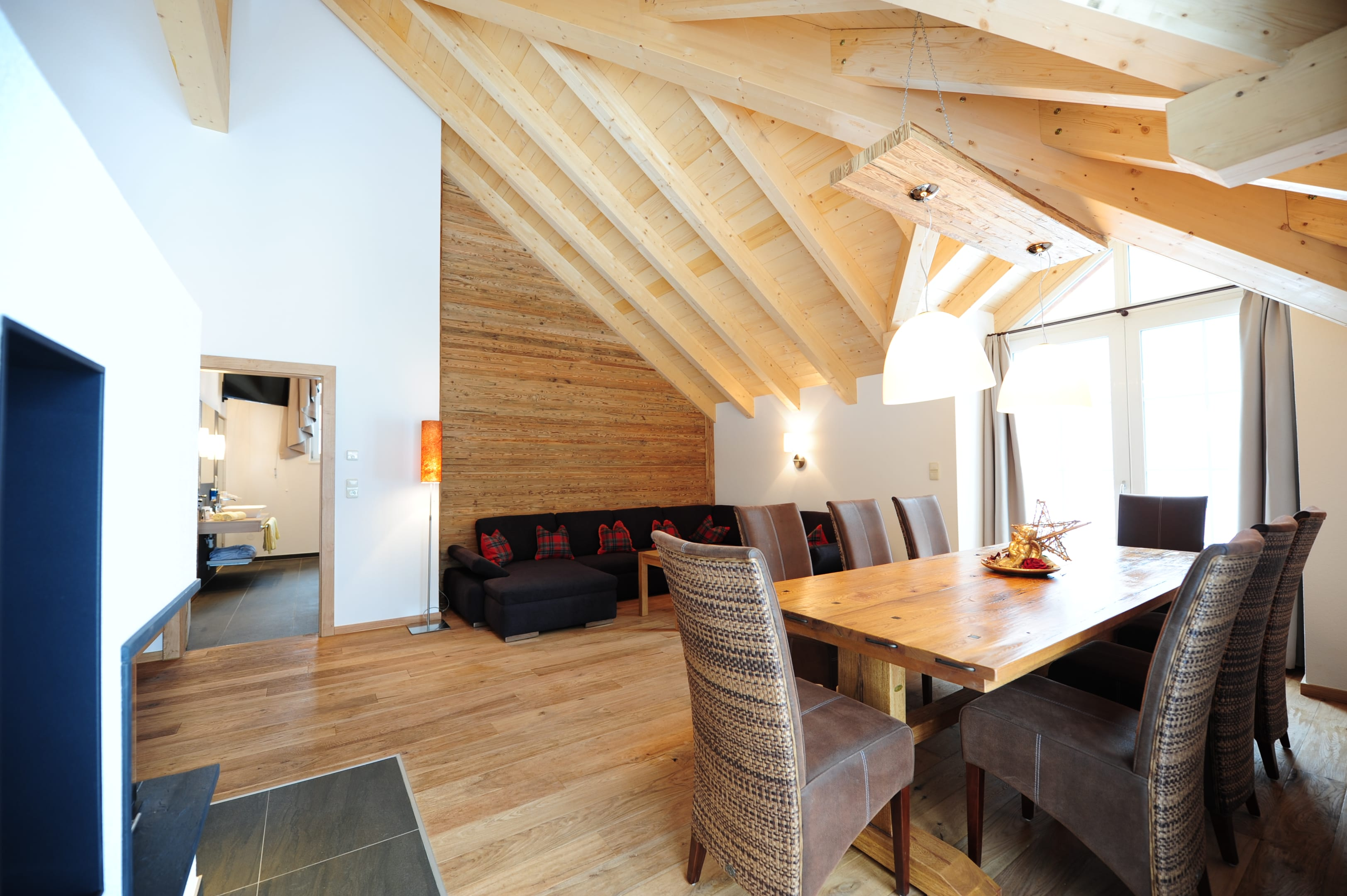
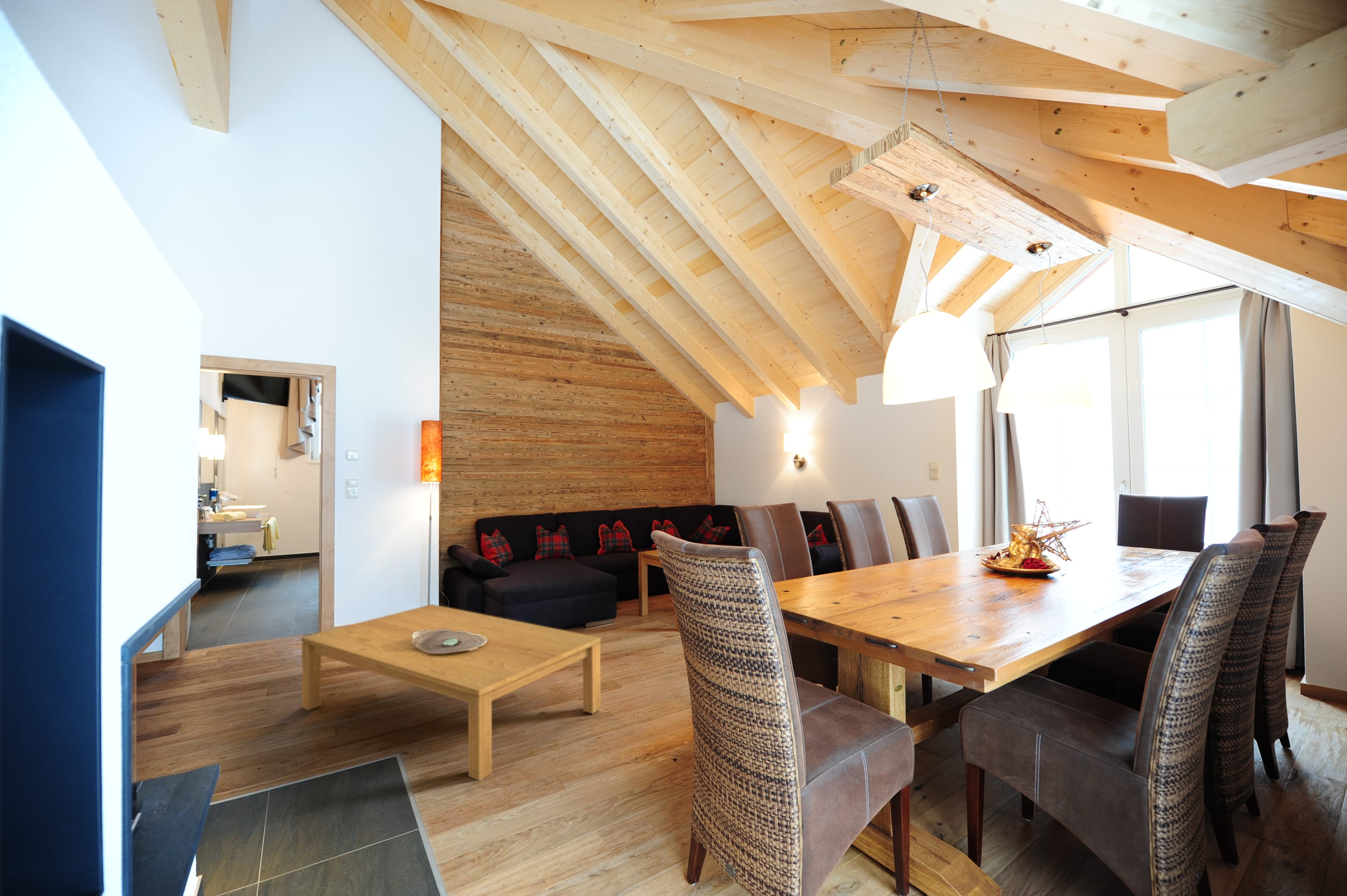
+ coffee table (450, 673)
+ decorative bowl (451, 639)
